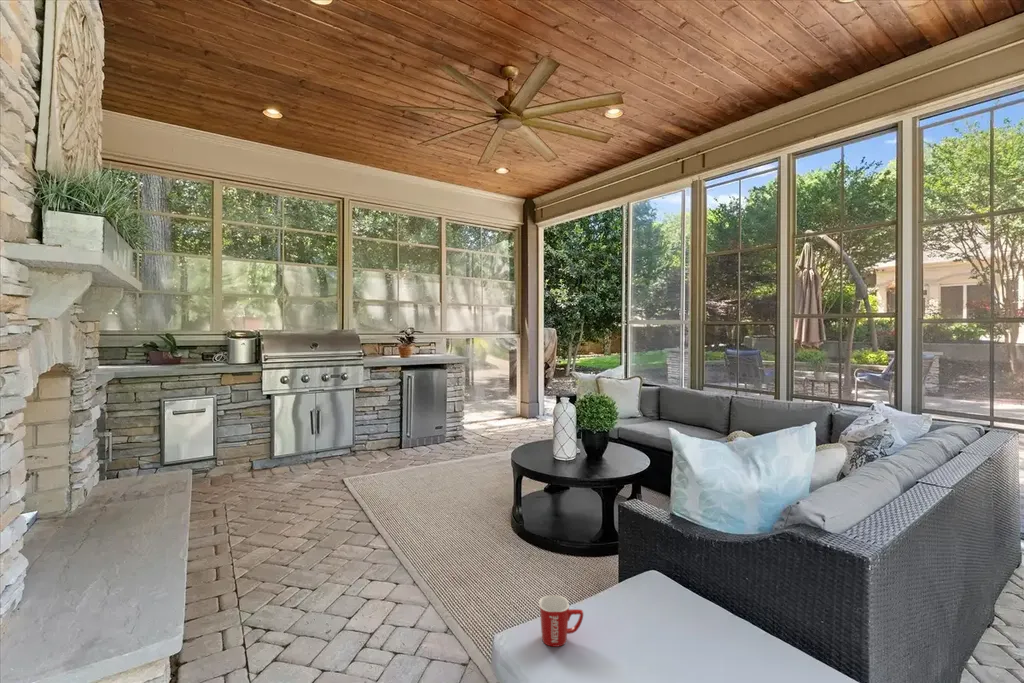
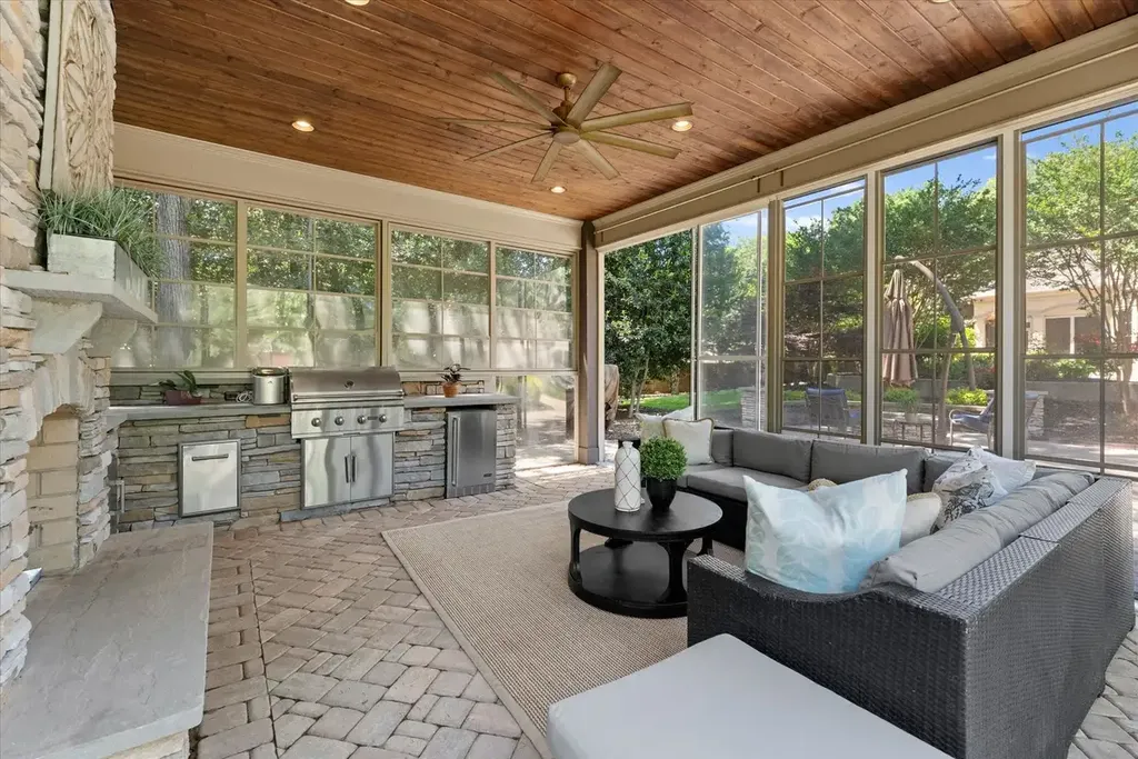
- mug (561, 621)
